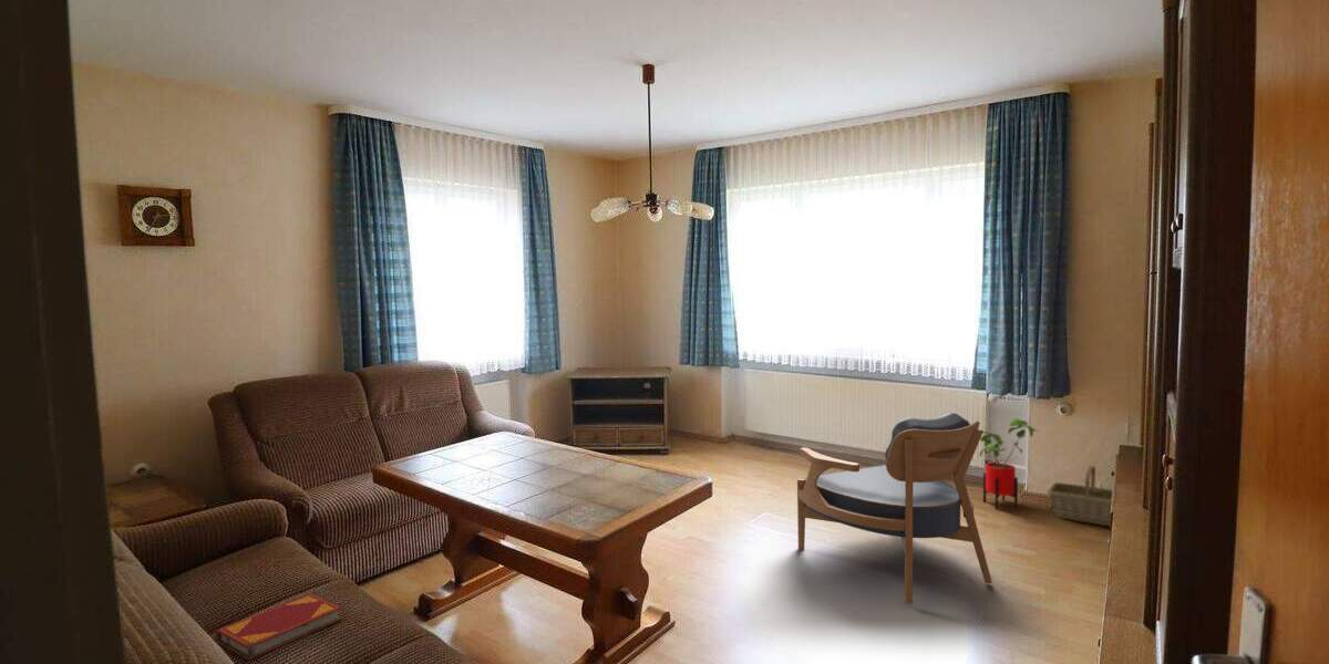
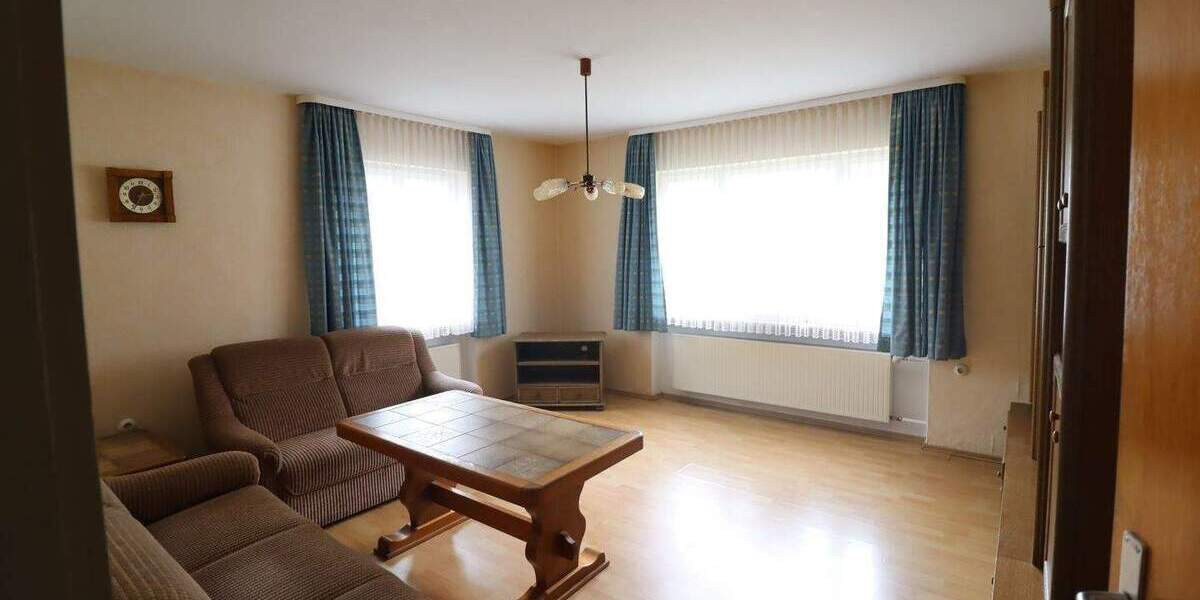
- house plant (1002, 460)
- basket (1090, 492)
- armchair (894, 486)
- hardback book (281, 624)
